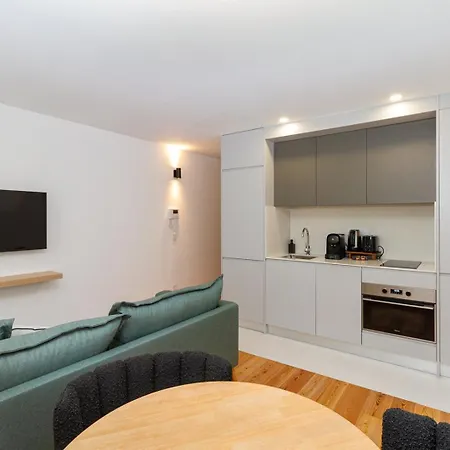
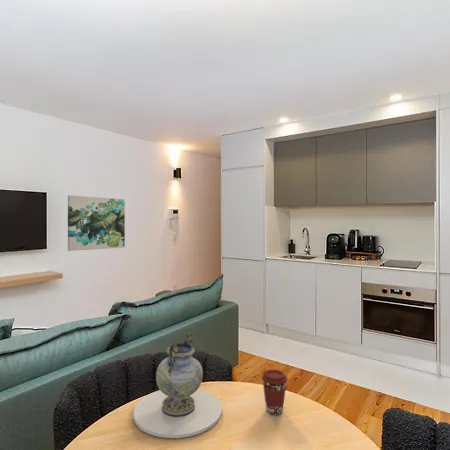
+ decorative vase (178, 374)
+ wall art (98, 223)
+ coffee cup (274, 392)
